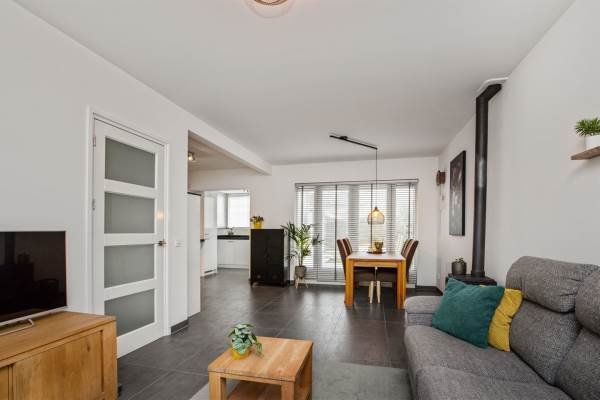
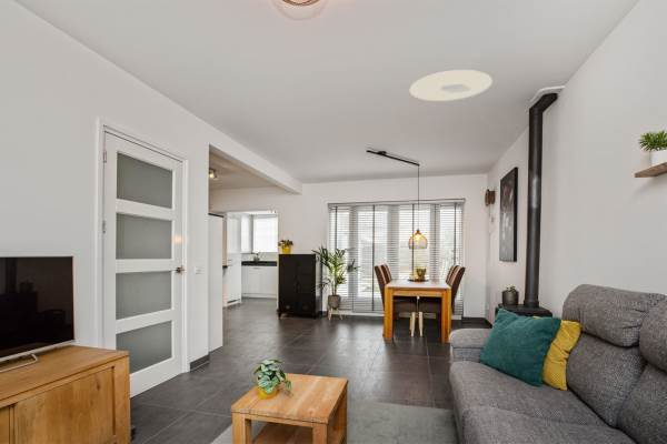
+ ceiling light (449, 83)
